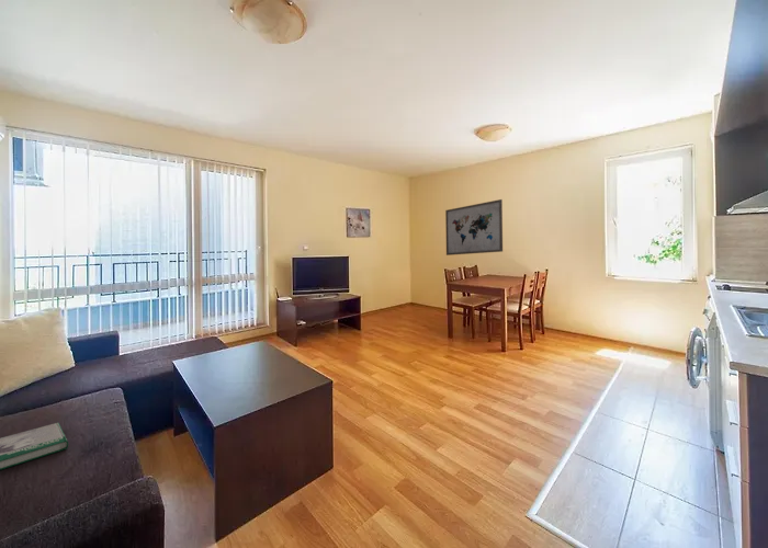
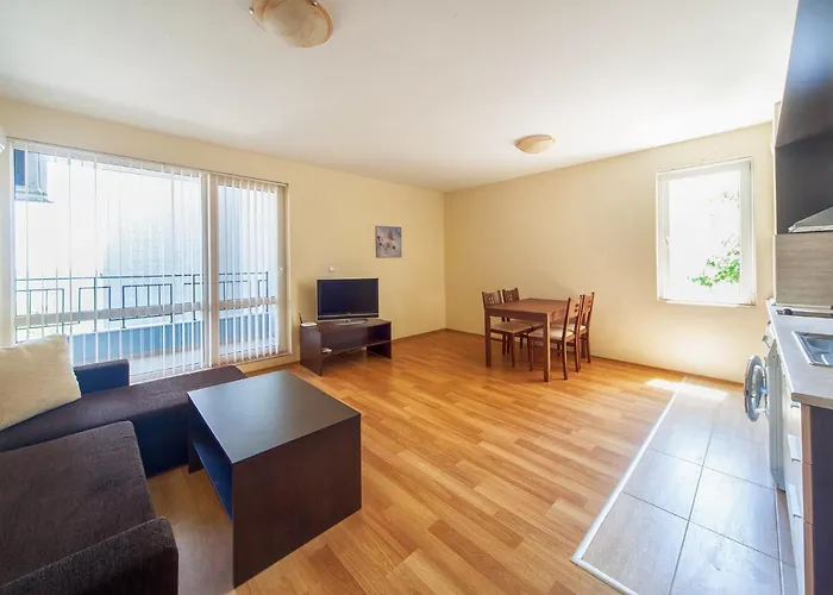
- wall art (472, 229)
- book (30, 444)
